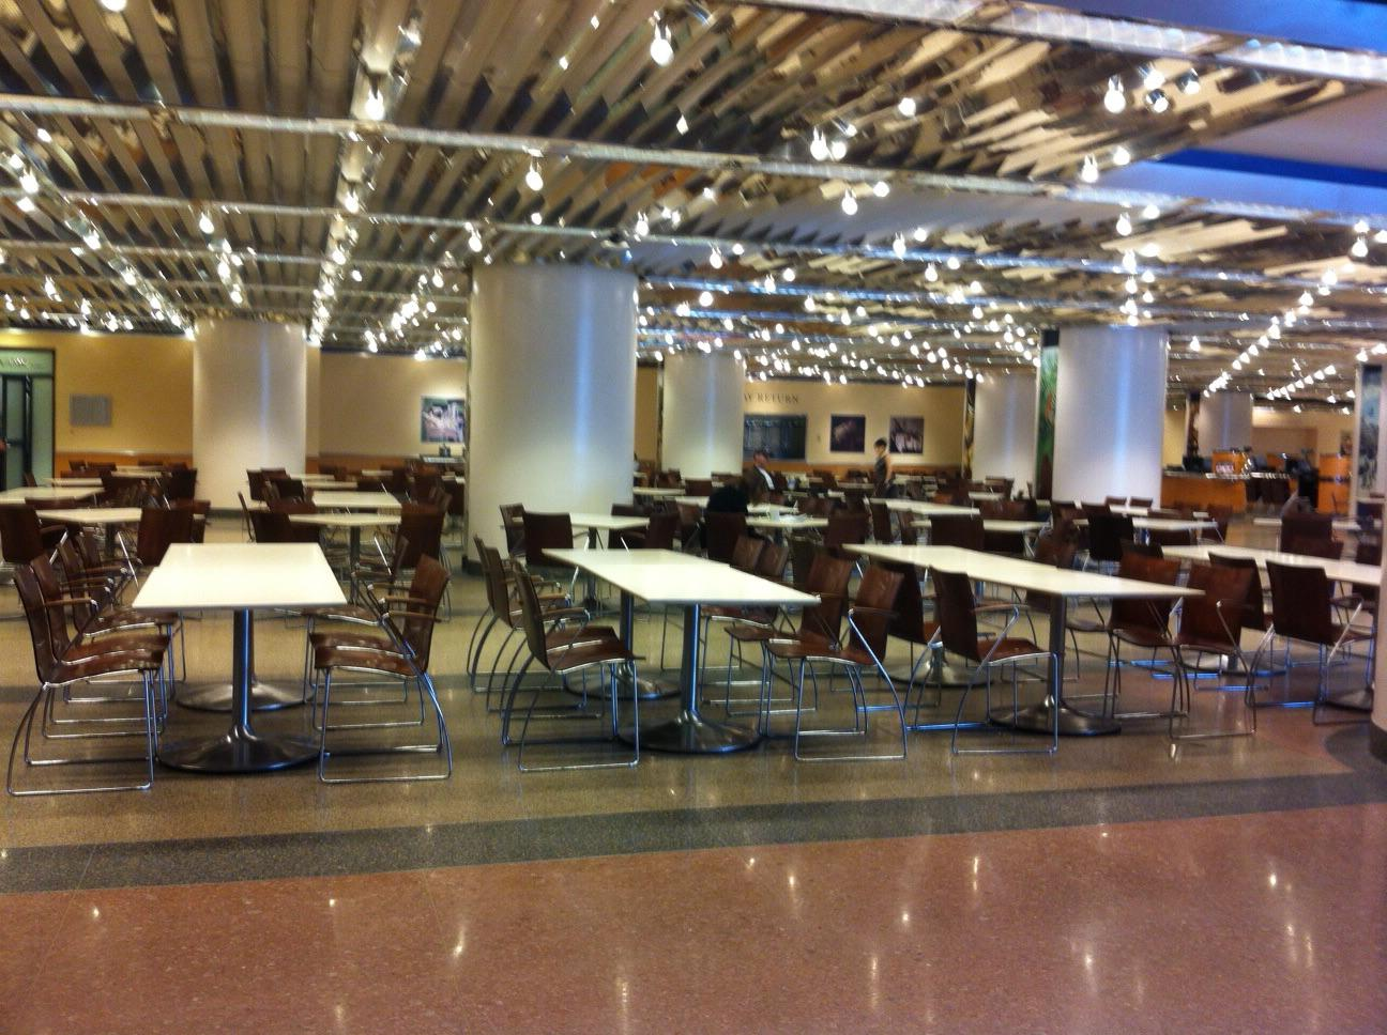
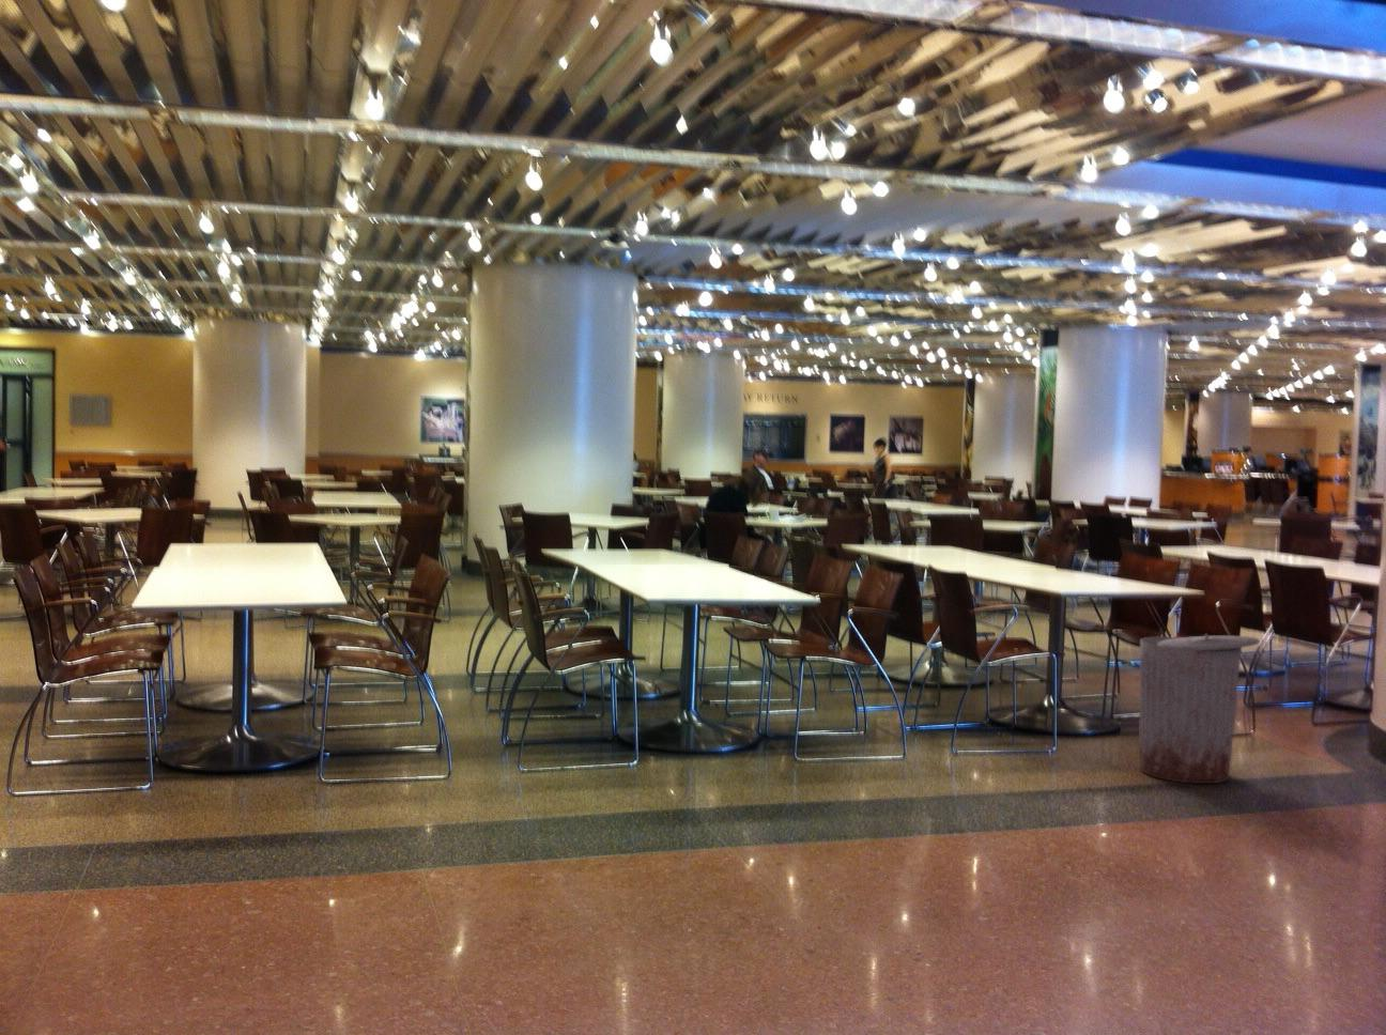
+ trash can (1195, 703)
